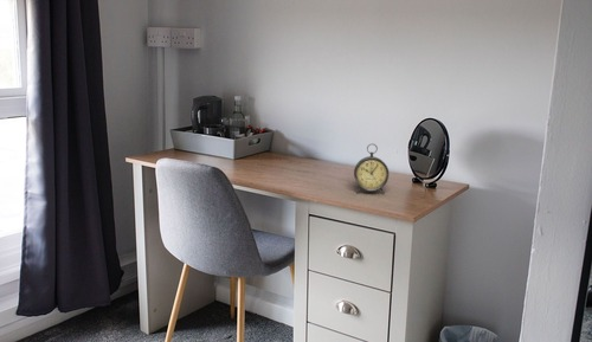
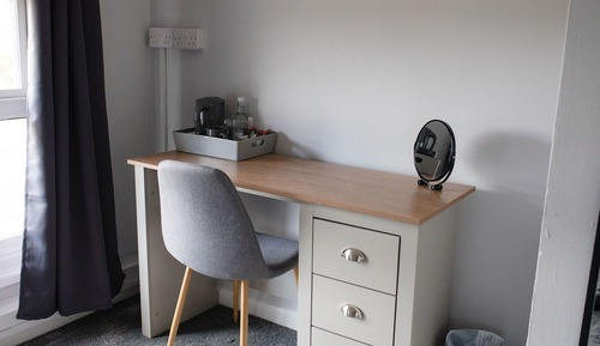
- alarm clock (371, 168)
